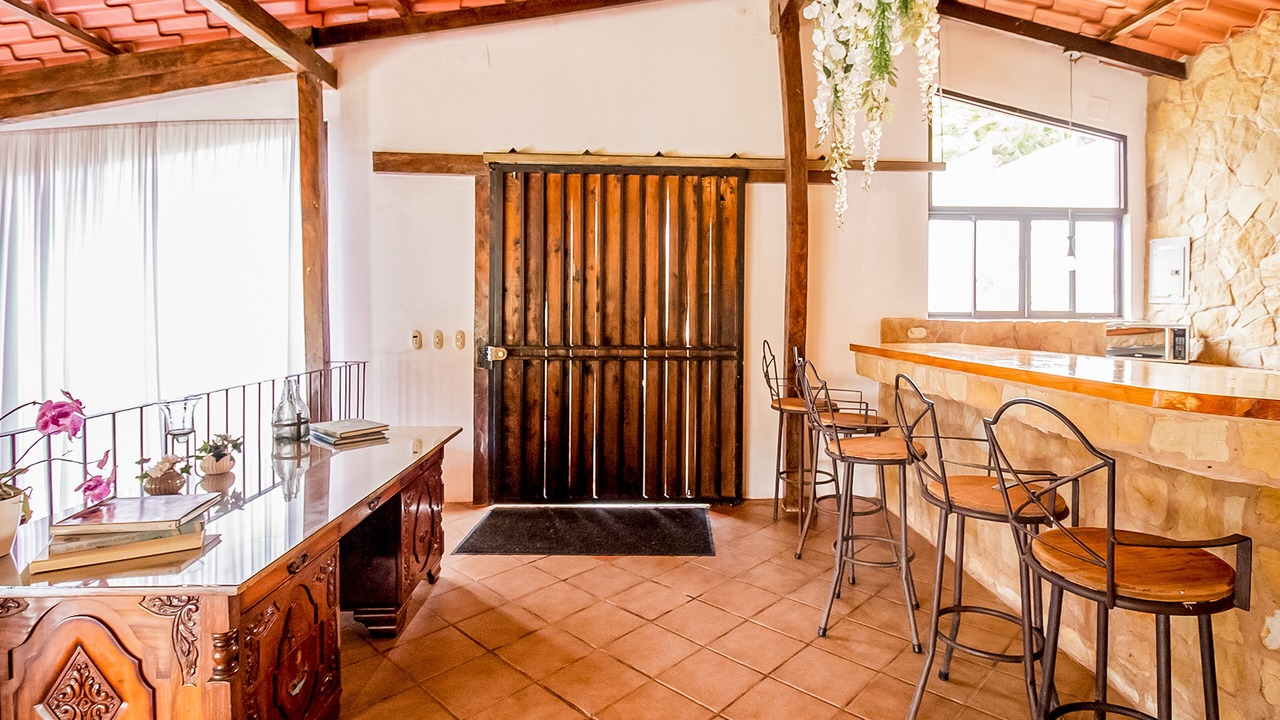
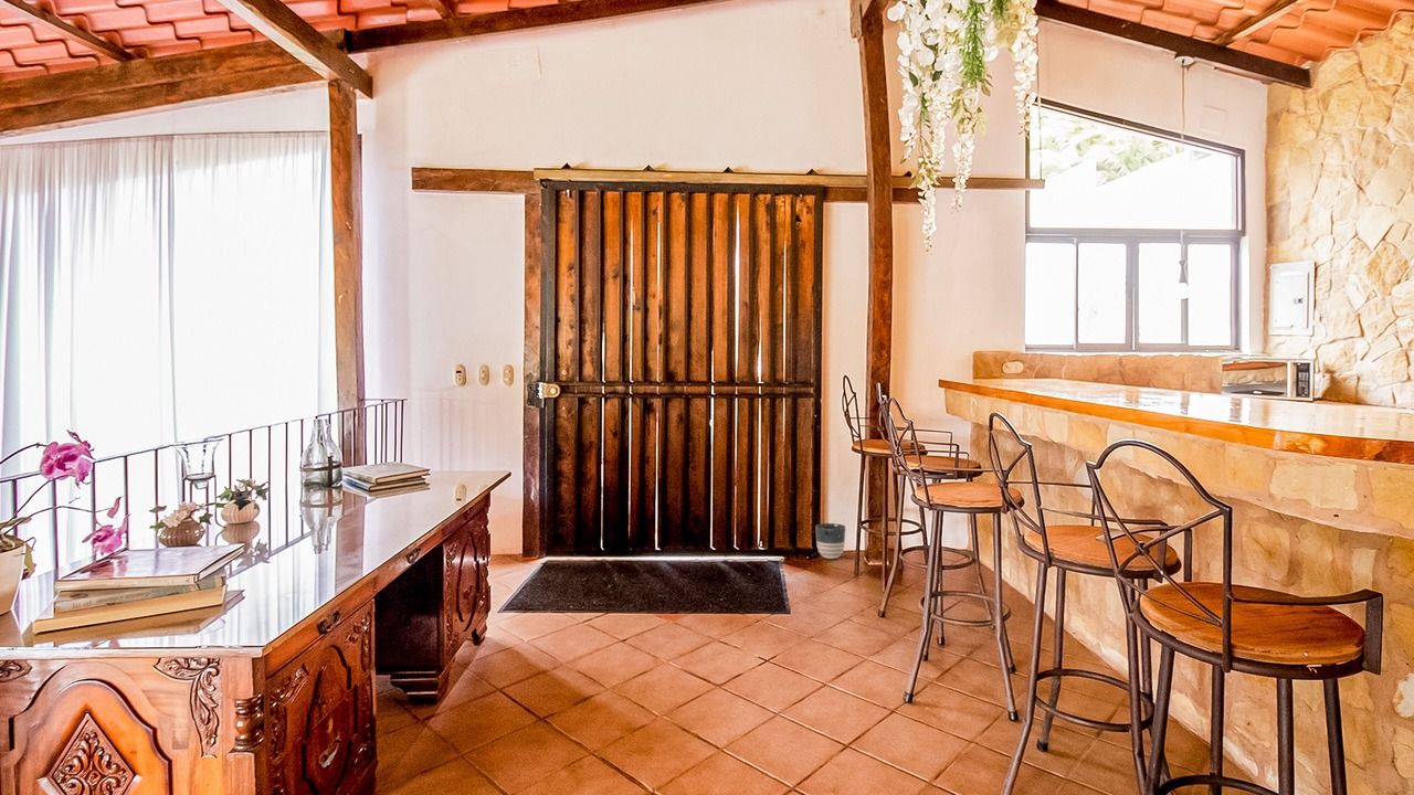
+ planter (830, 542)
